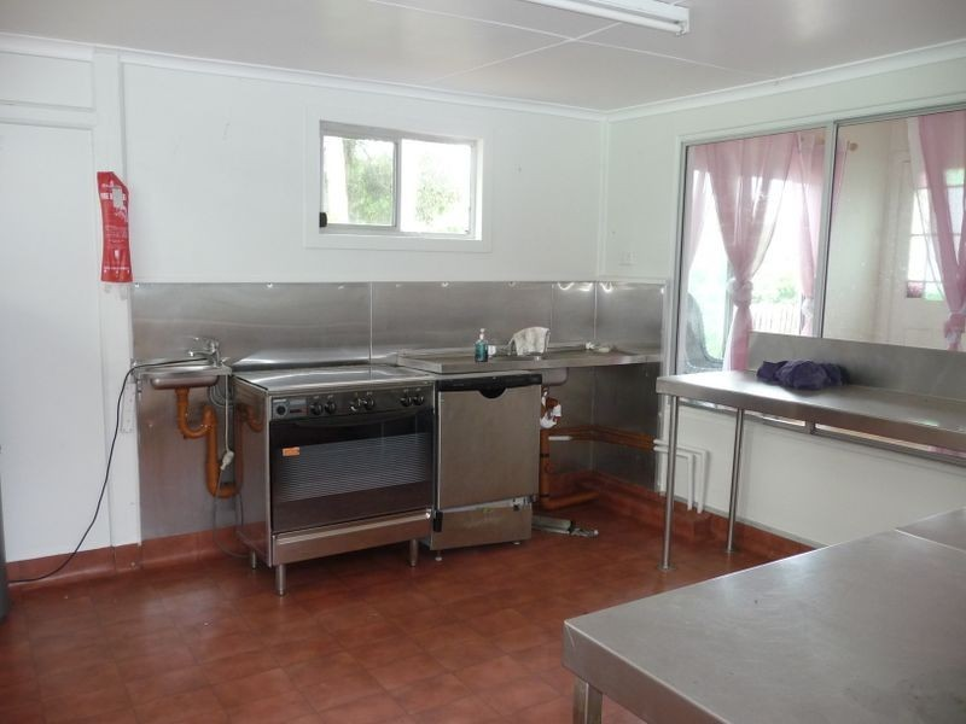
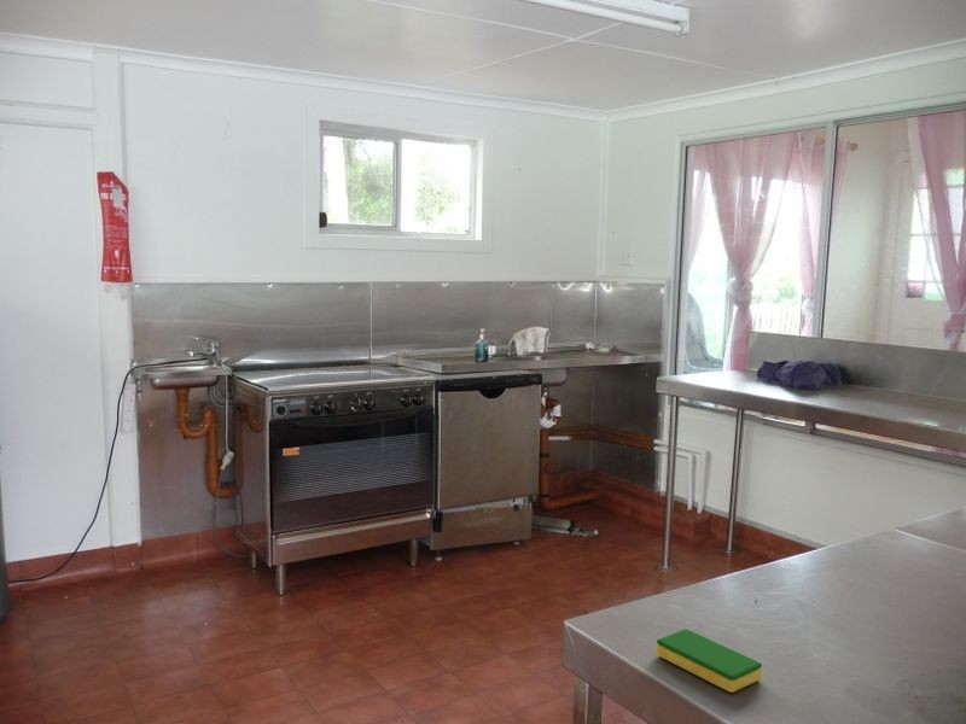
+ dish sponge (706, 659)
